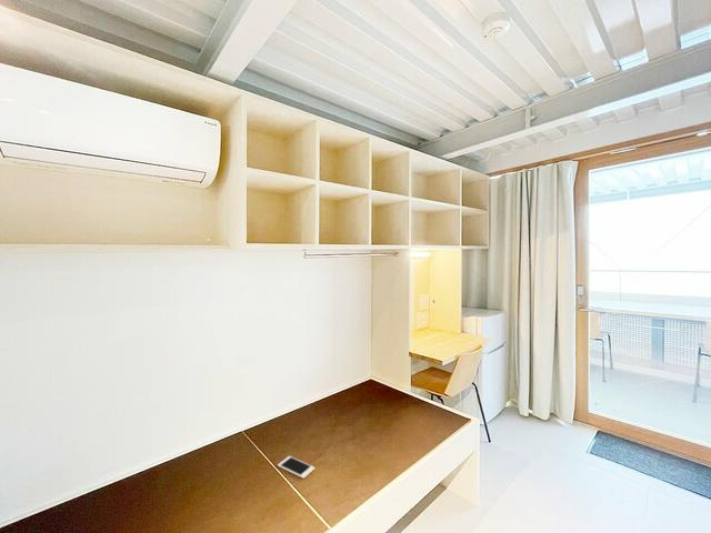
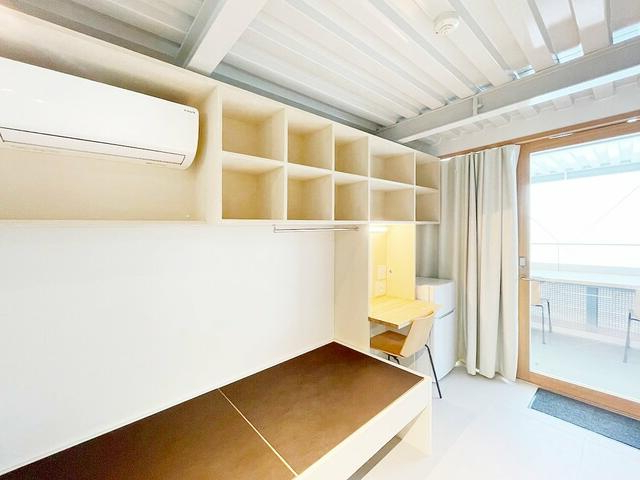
- cell phone (296, 466)
